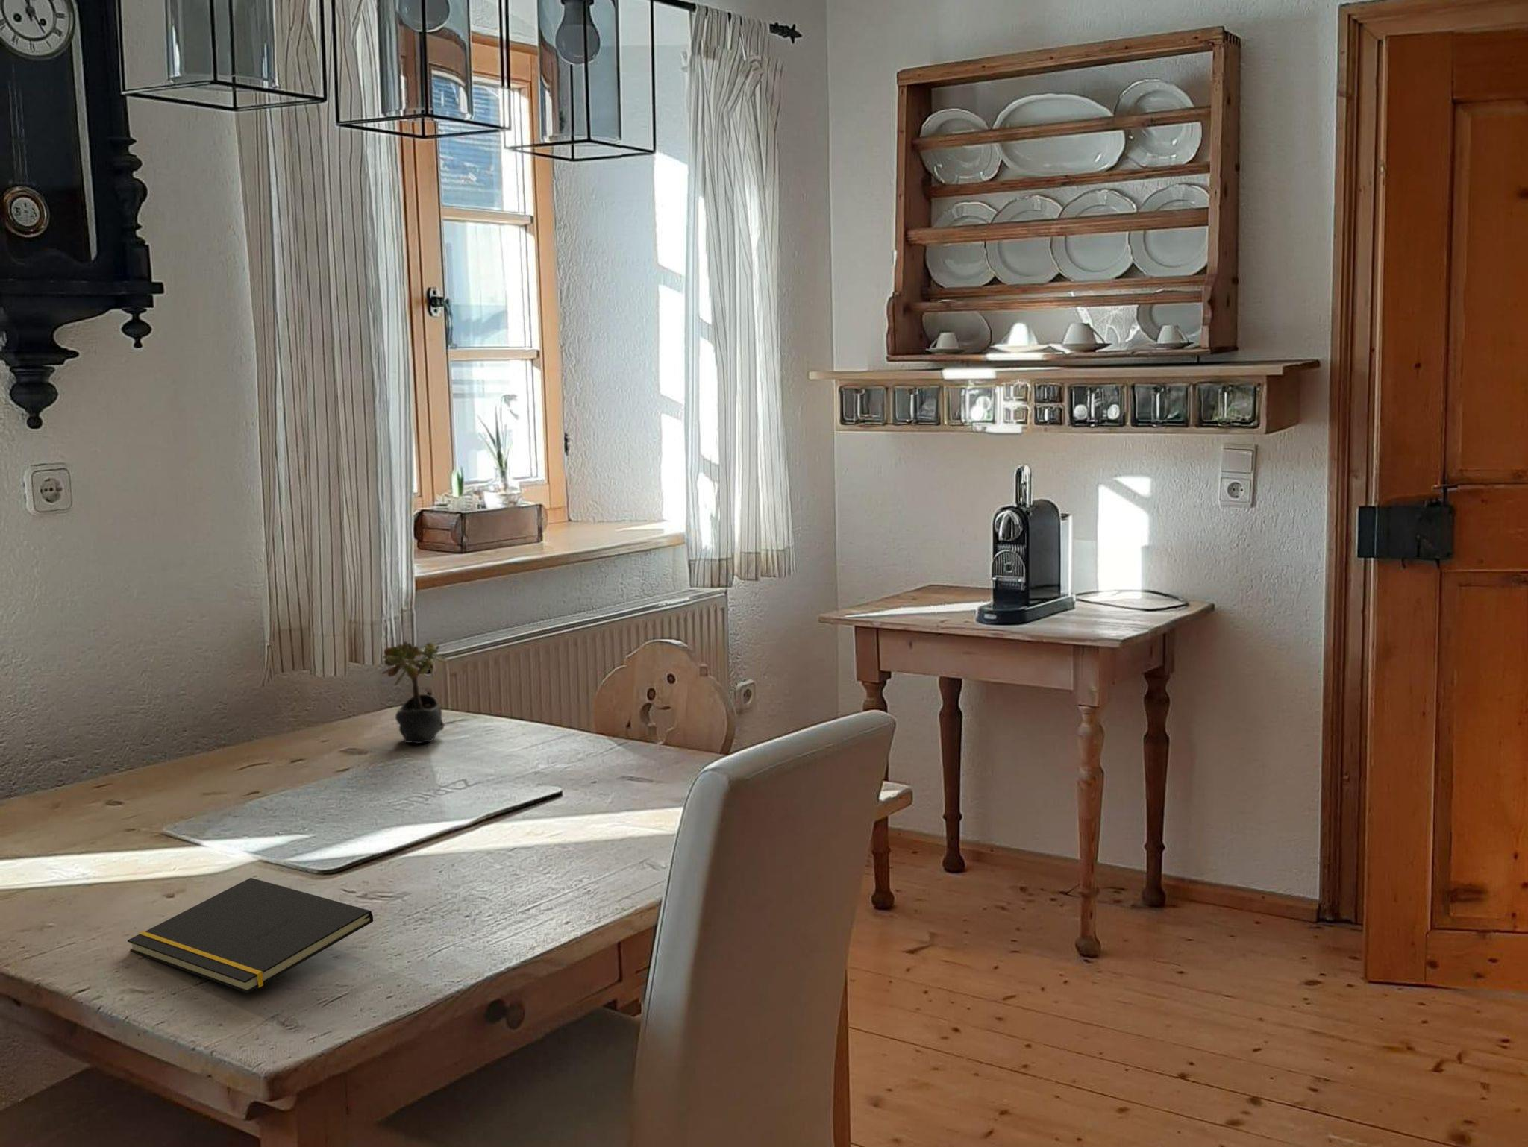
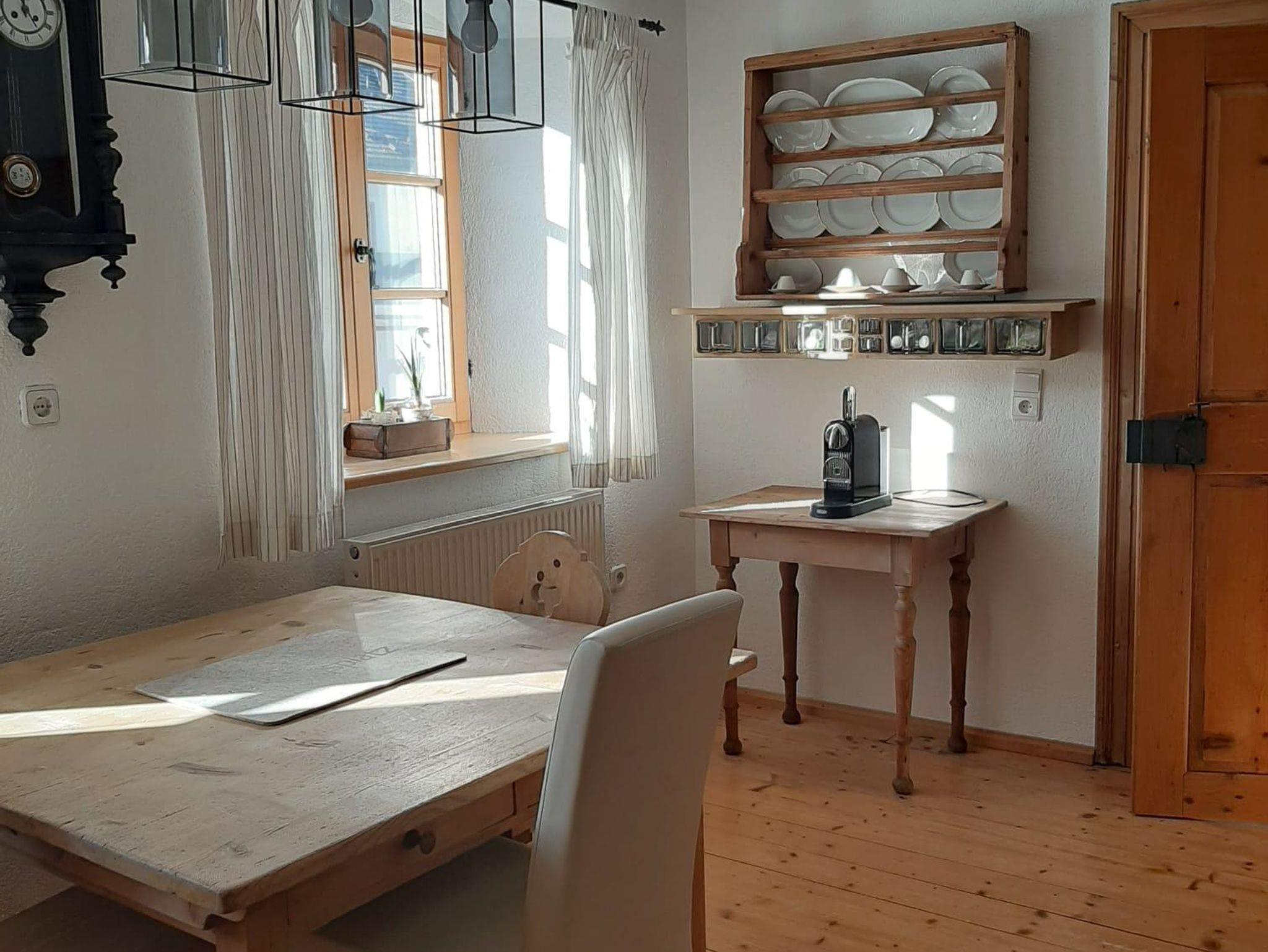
- notepad (249, 930)
- succulent plant (417, 688)
